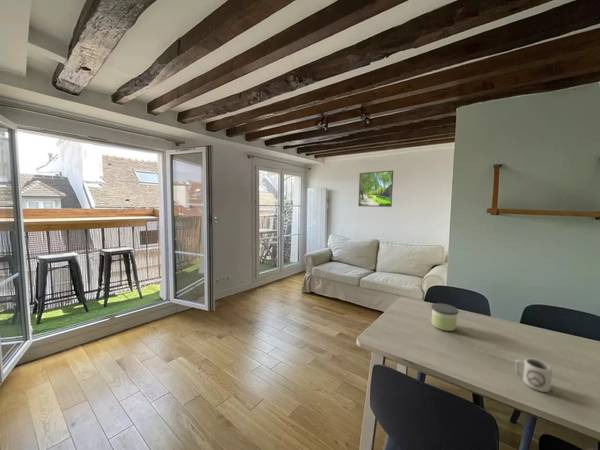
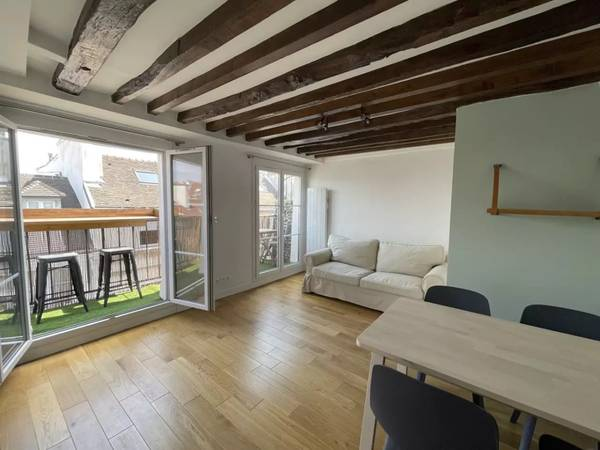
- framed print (375, 189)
- candle (444, 317)
- cup (532, 372)
